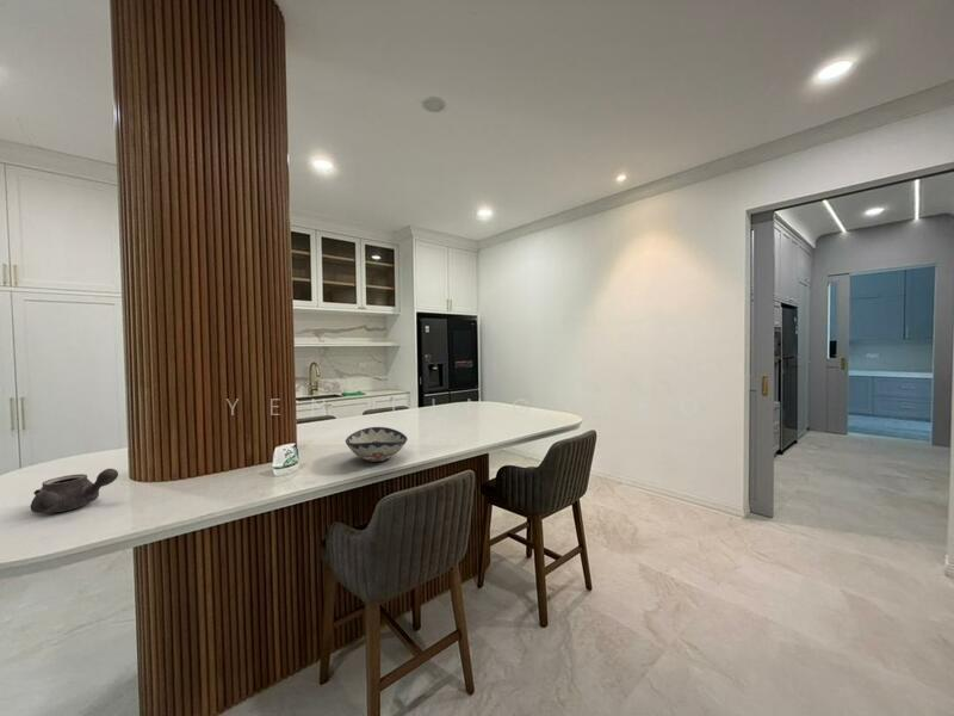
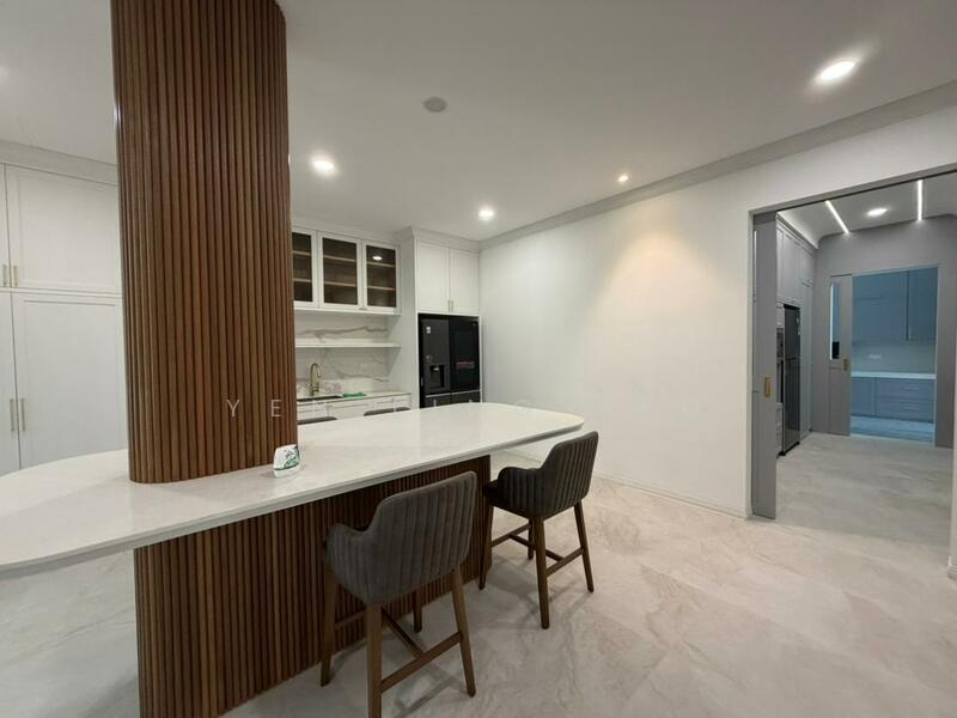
- teapot (75, 488)
- decorative bowl (377, 445)
